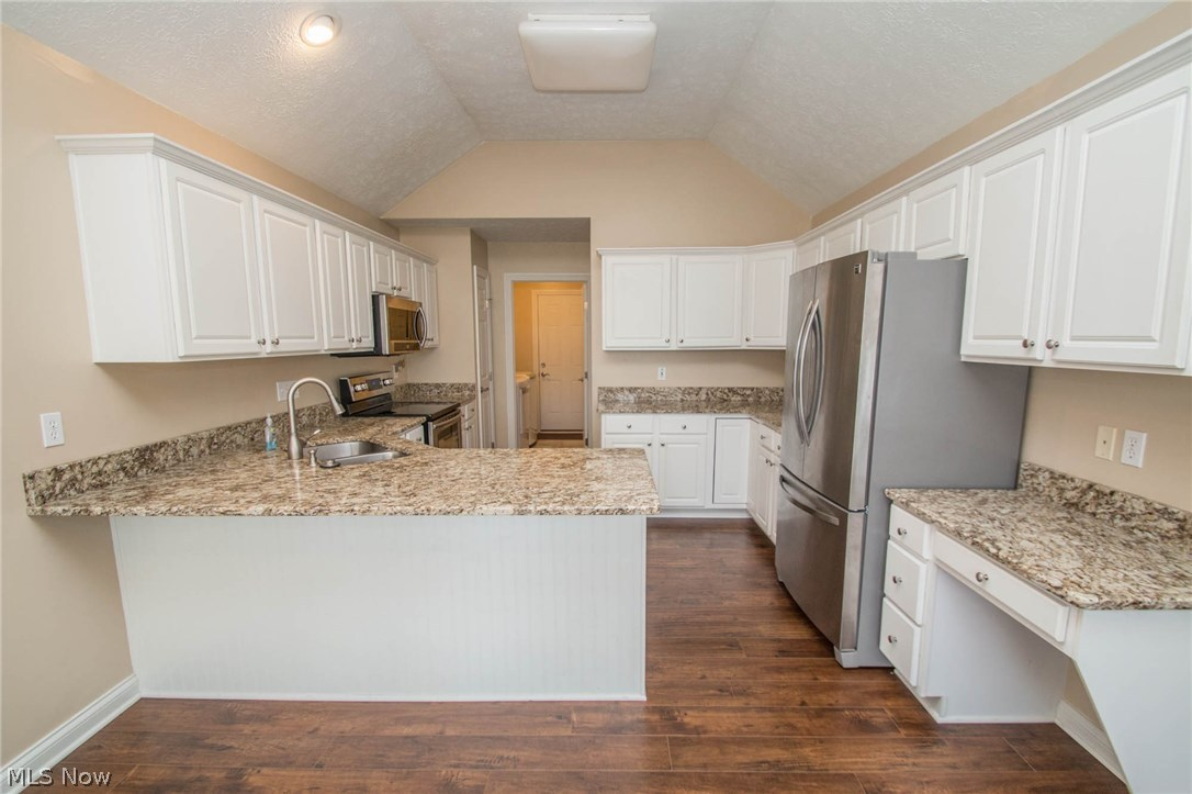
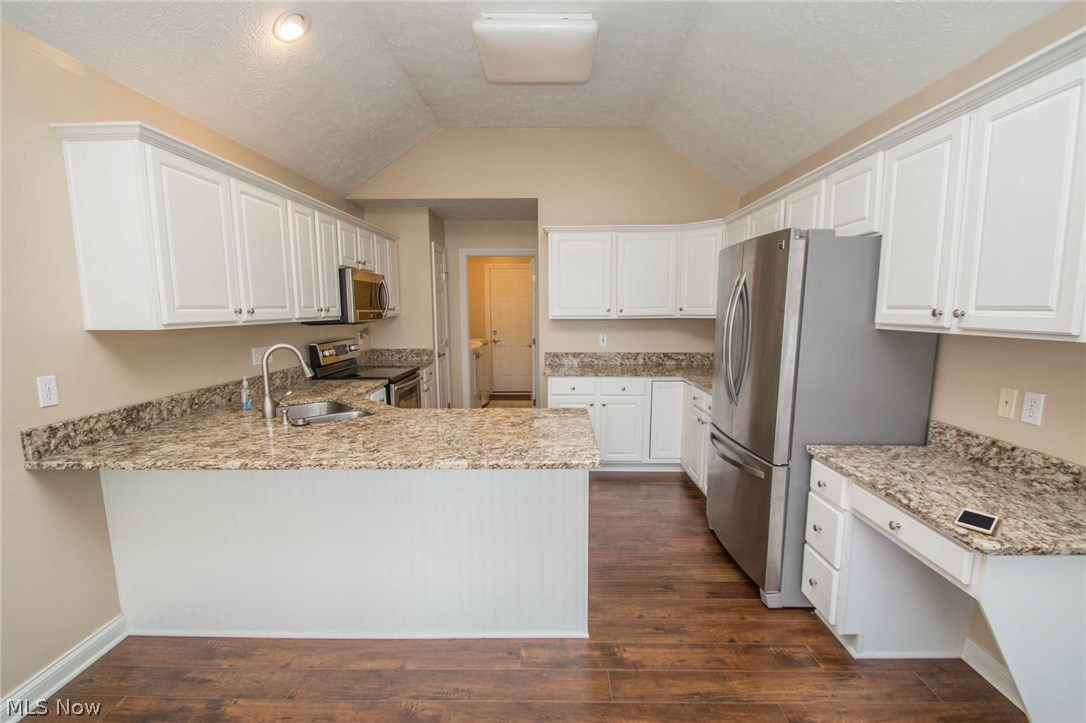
+ cell phone (976, 520)
